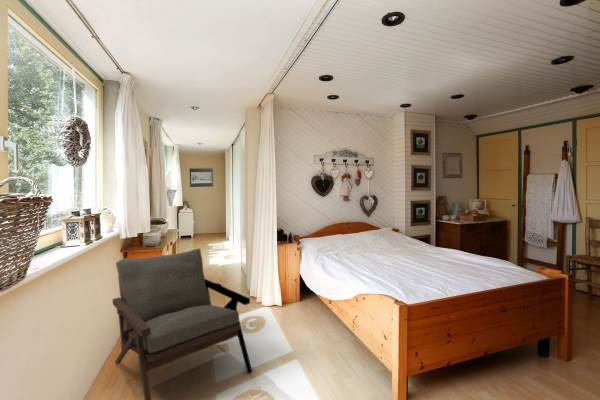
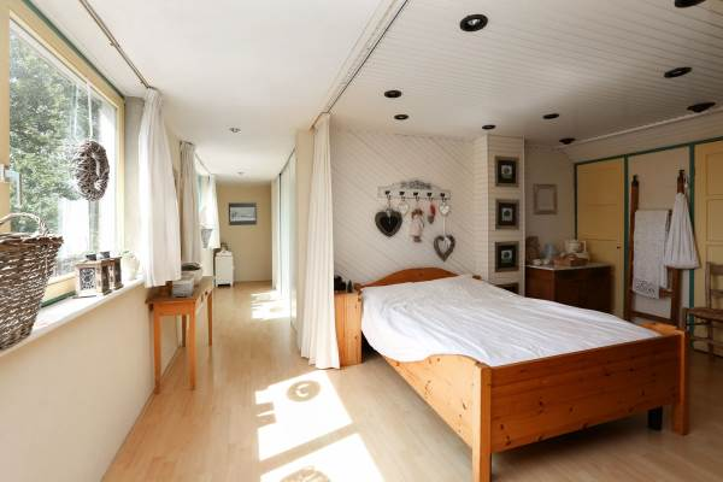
- armchair (180, 313)
